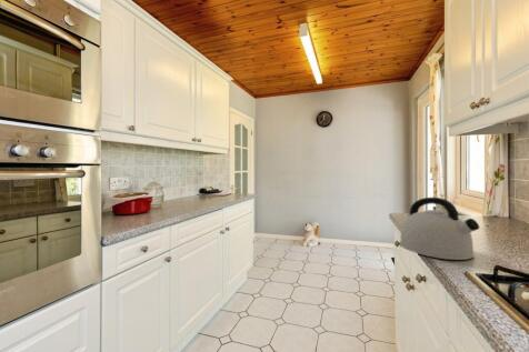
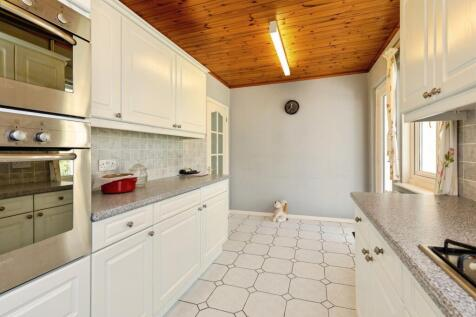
- kettle (437, 223)
